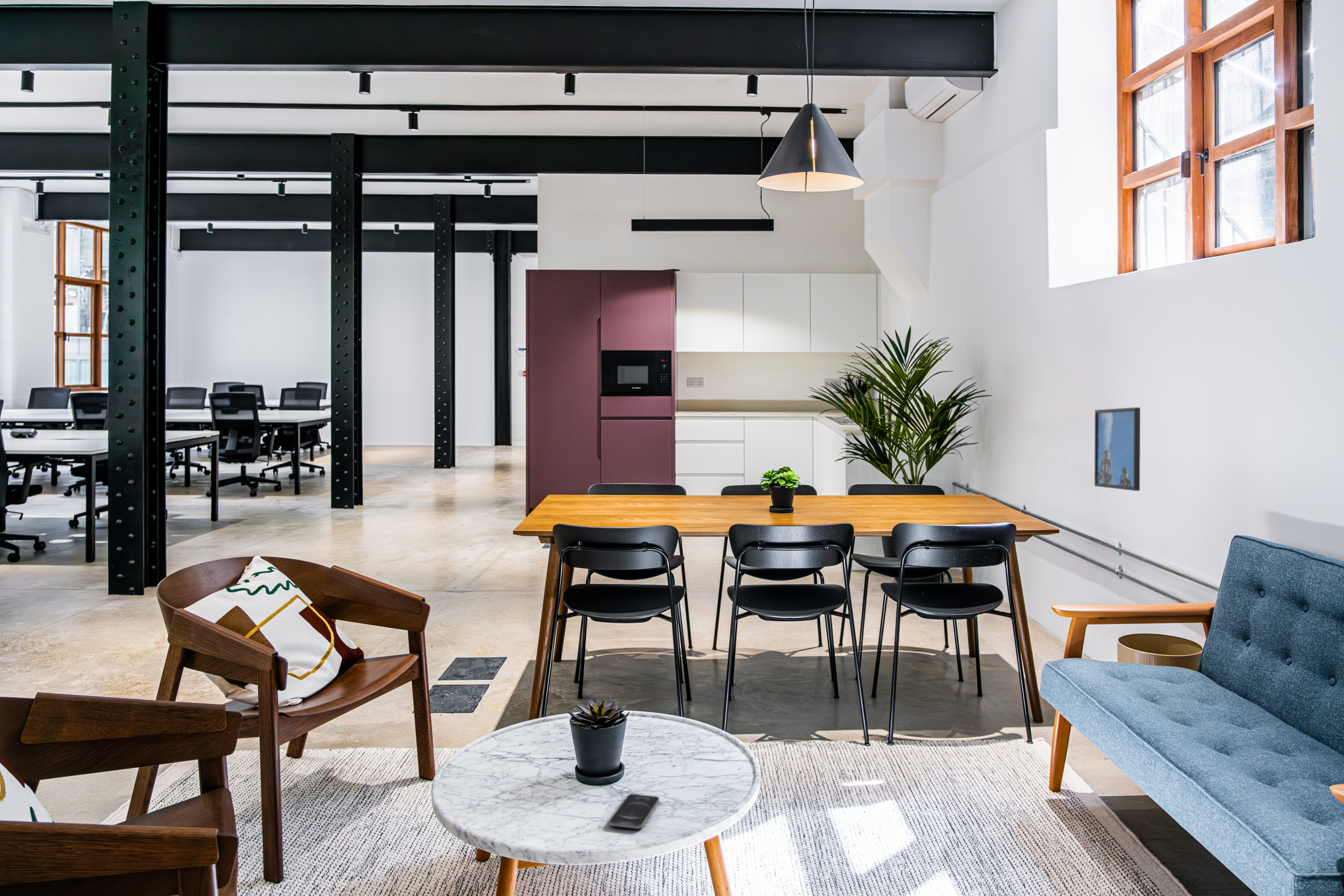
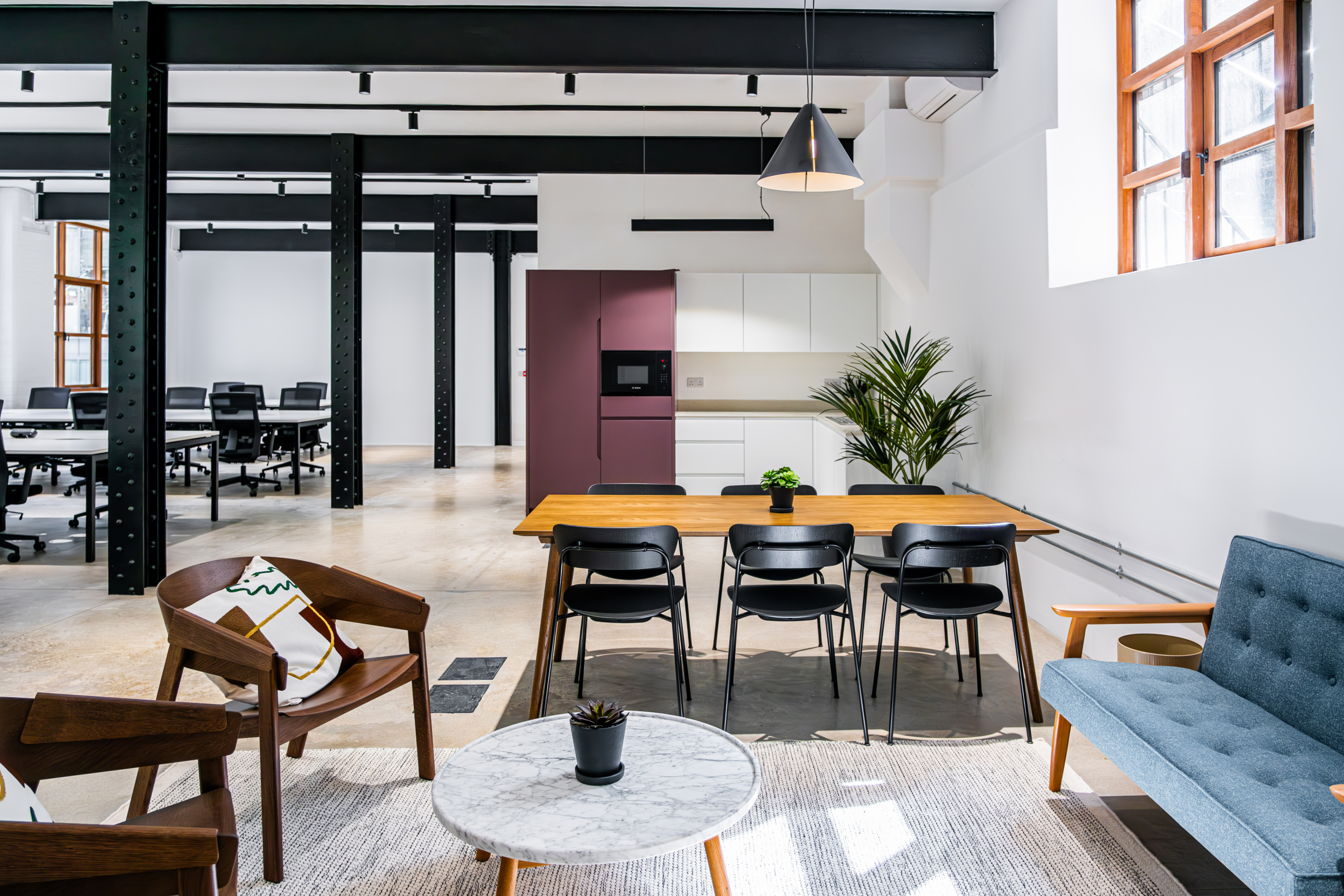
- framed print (1116, 448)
- smartphone (635, 810)
